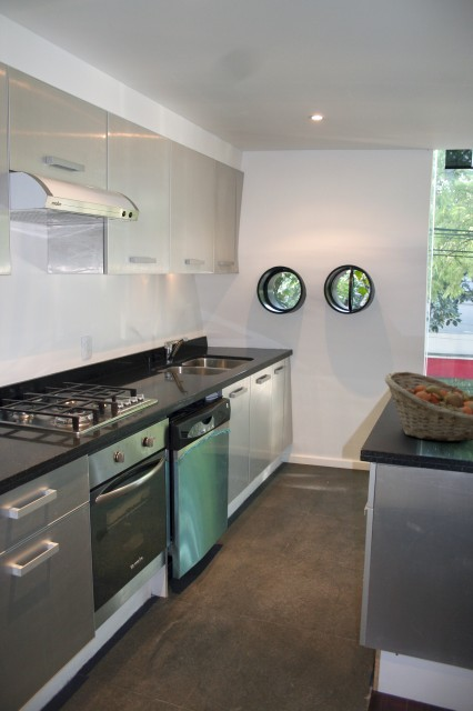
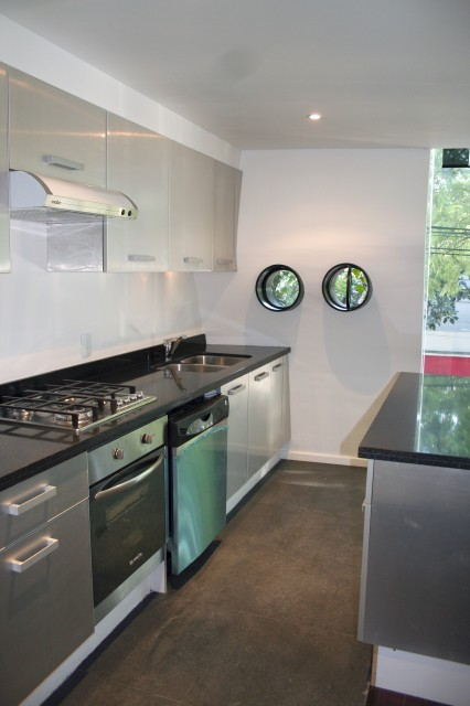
- fruit basket (436, 403)
